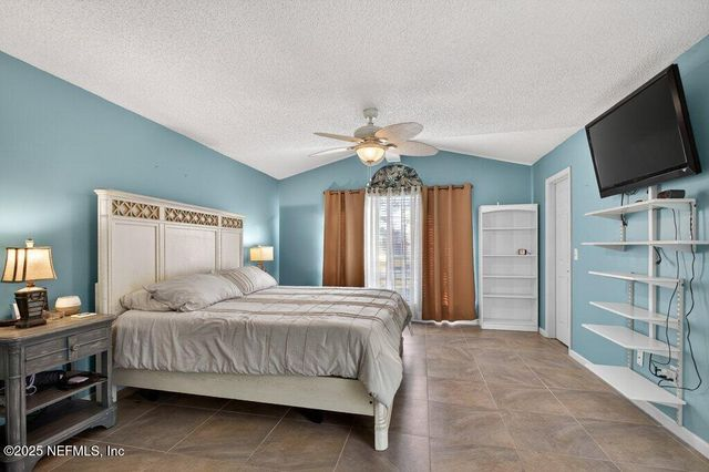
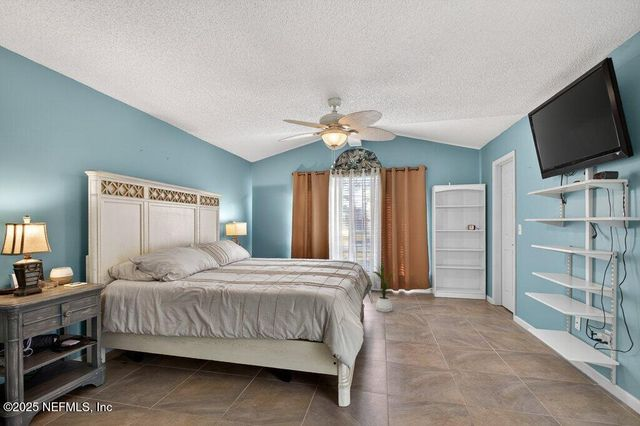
+ house plant (383, 285)
